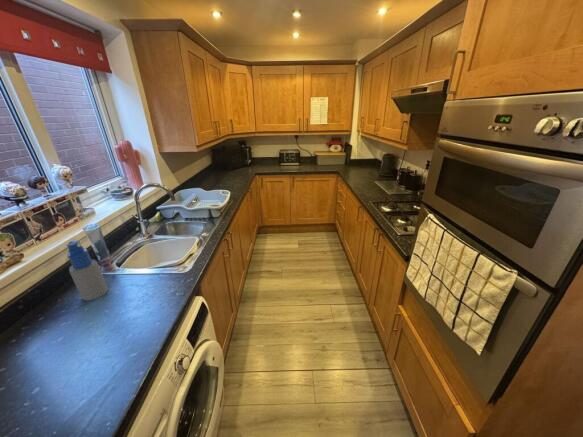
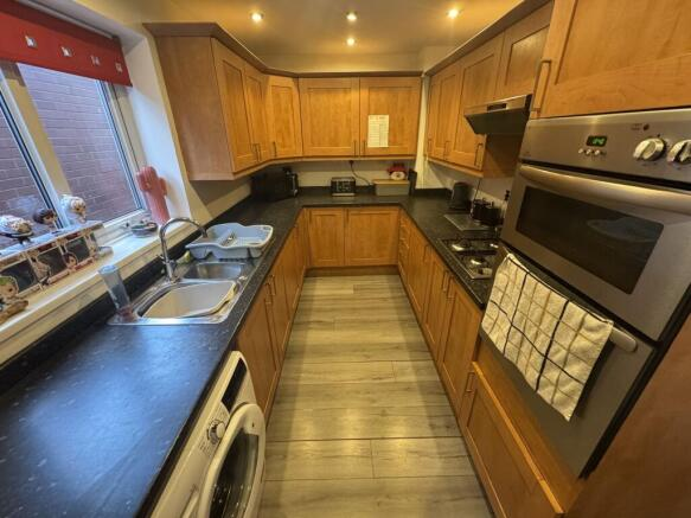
- spray bottle (84, 269)
